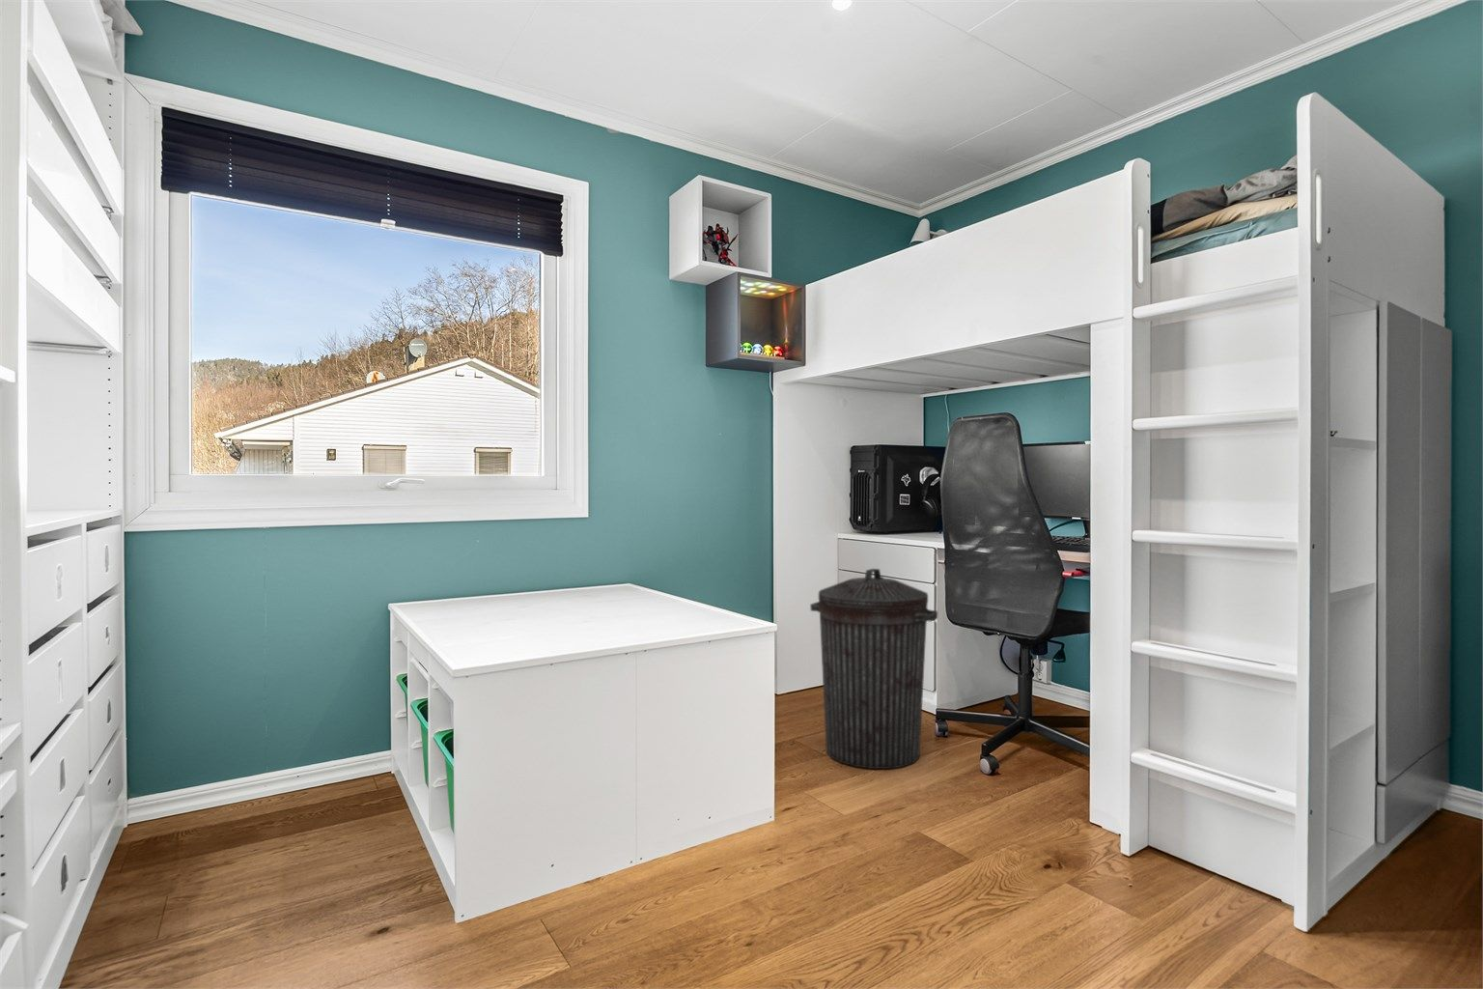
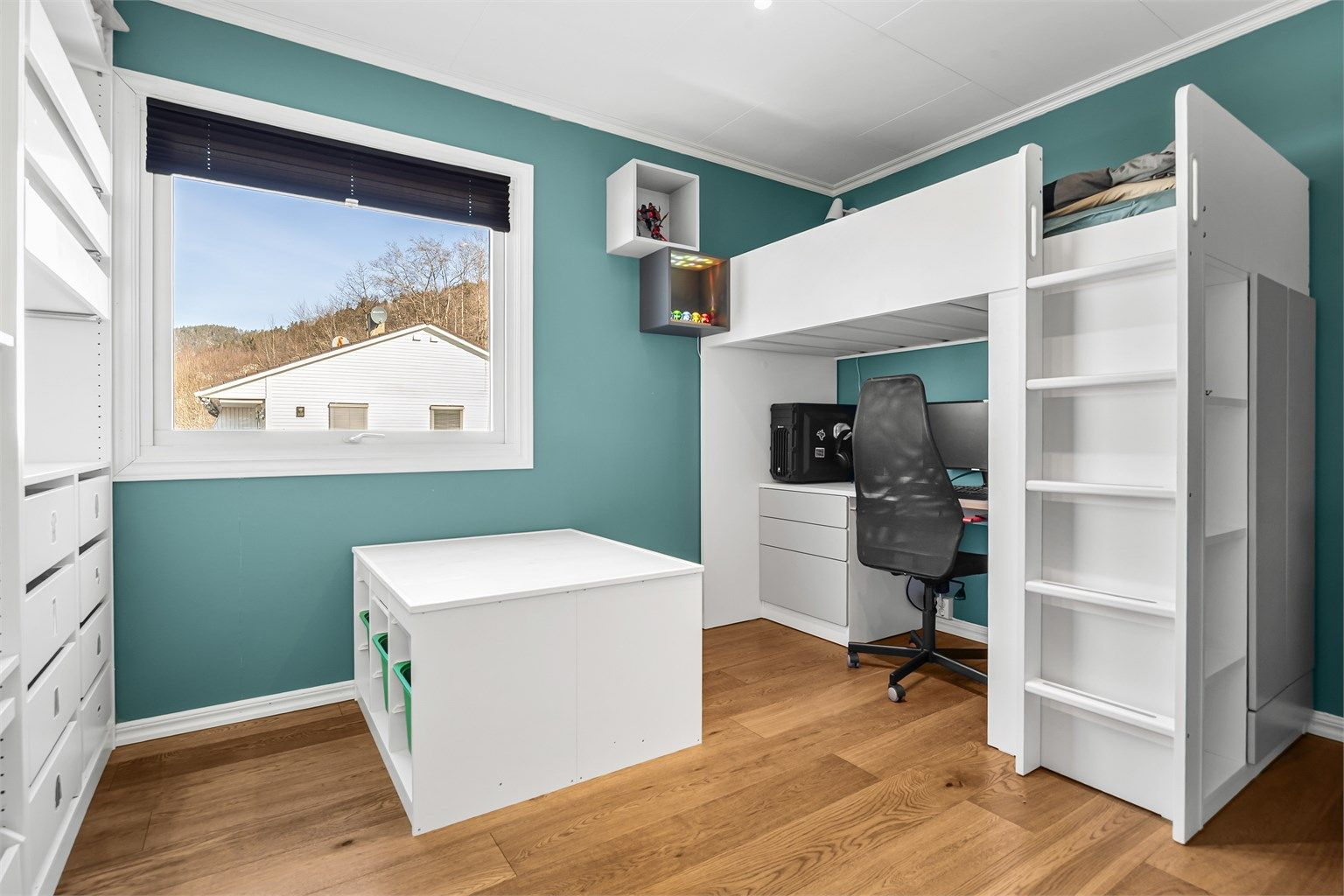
- trash can (872, 660)
